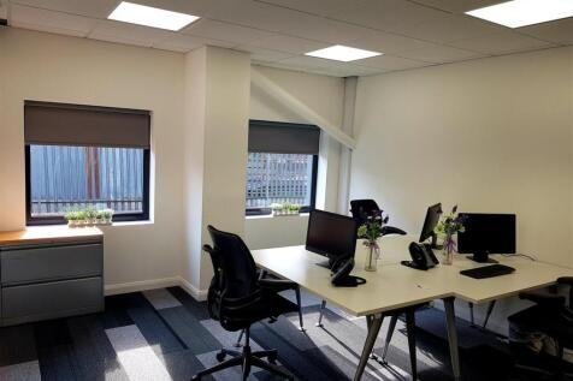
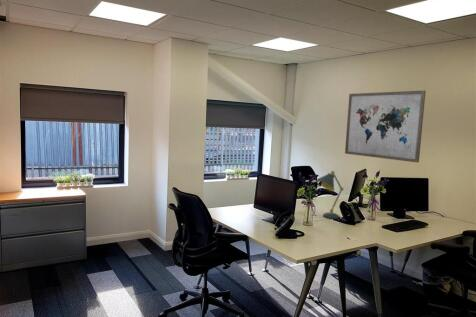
+ wall art (381, 125)
+ desk lamp (330, 190)
